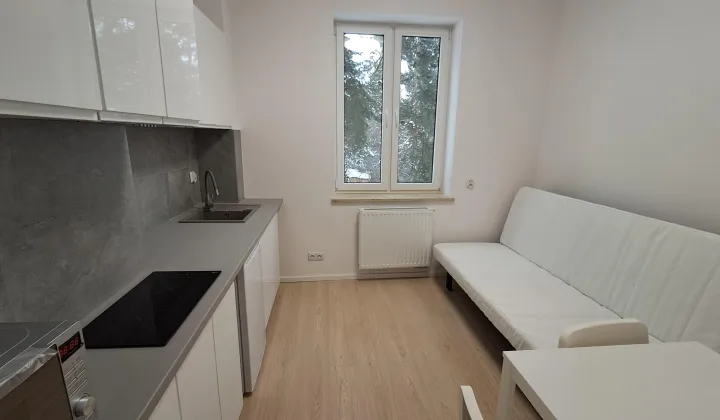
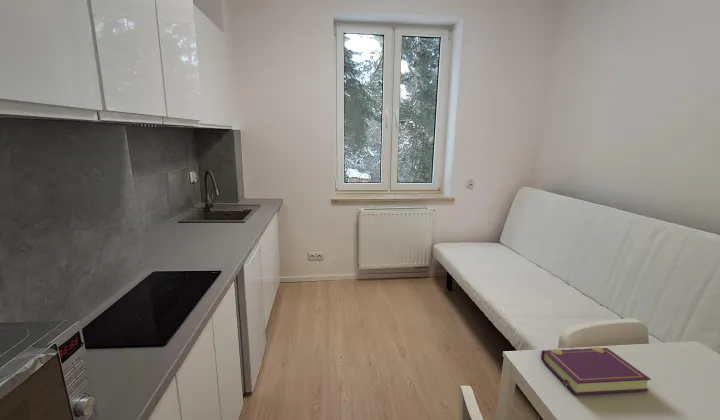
+ book (590, 368)
